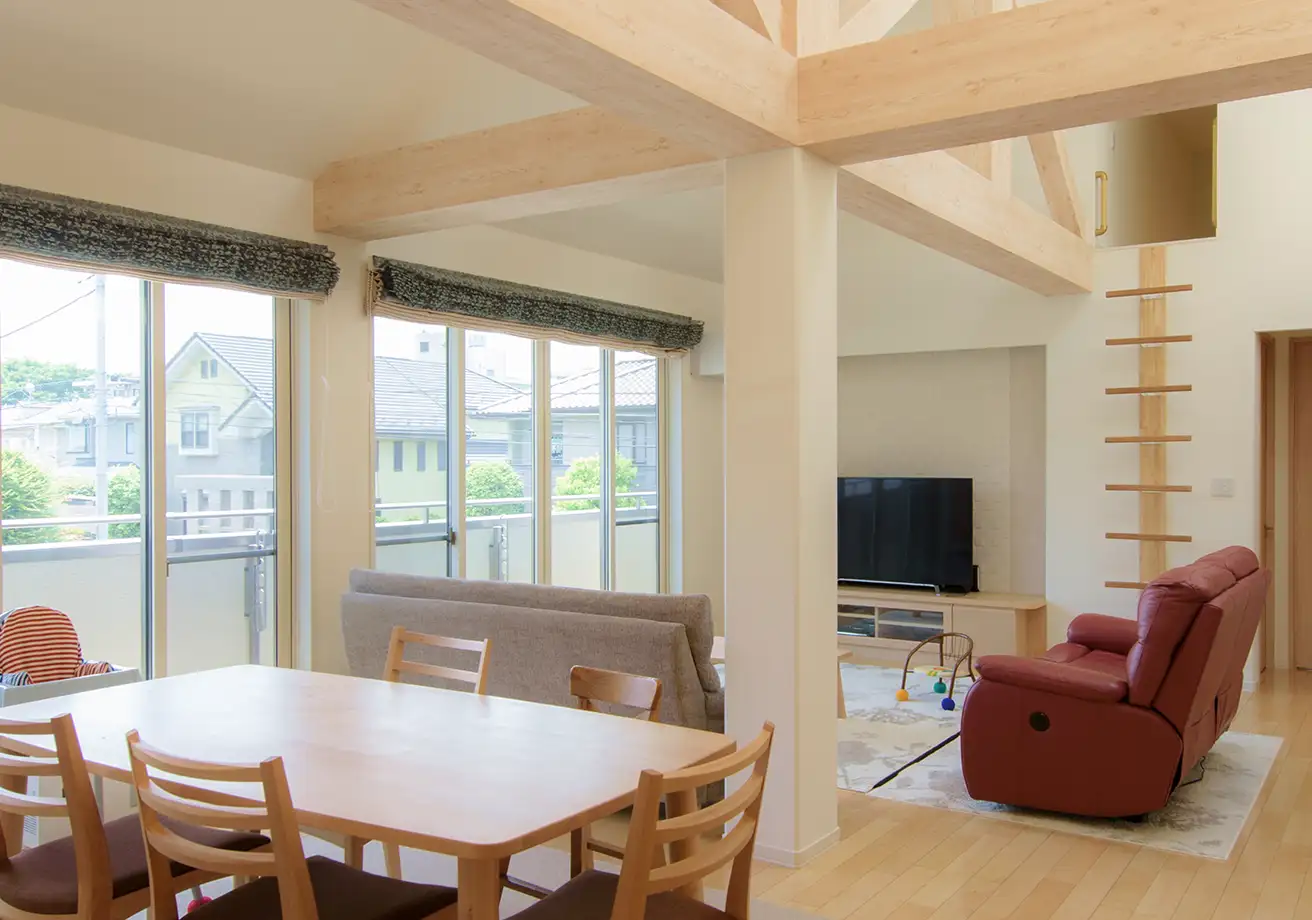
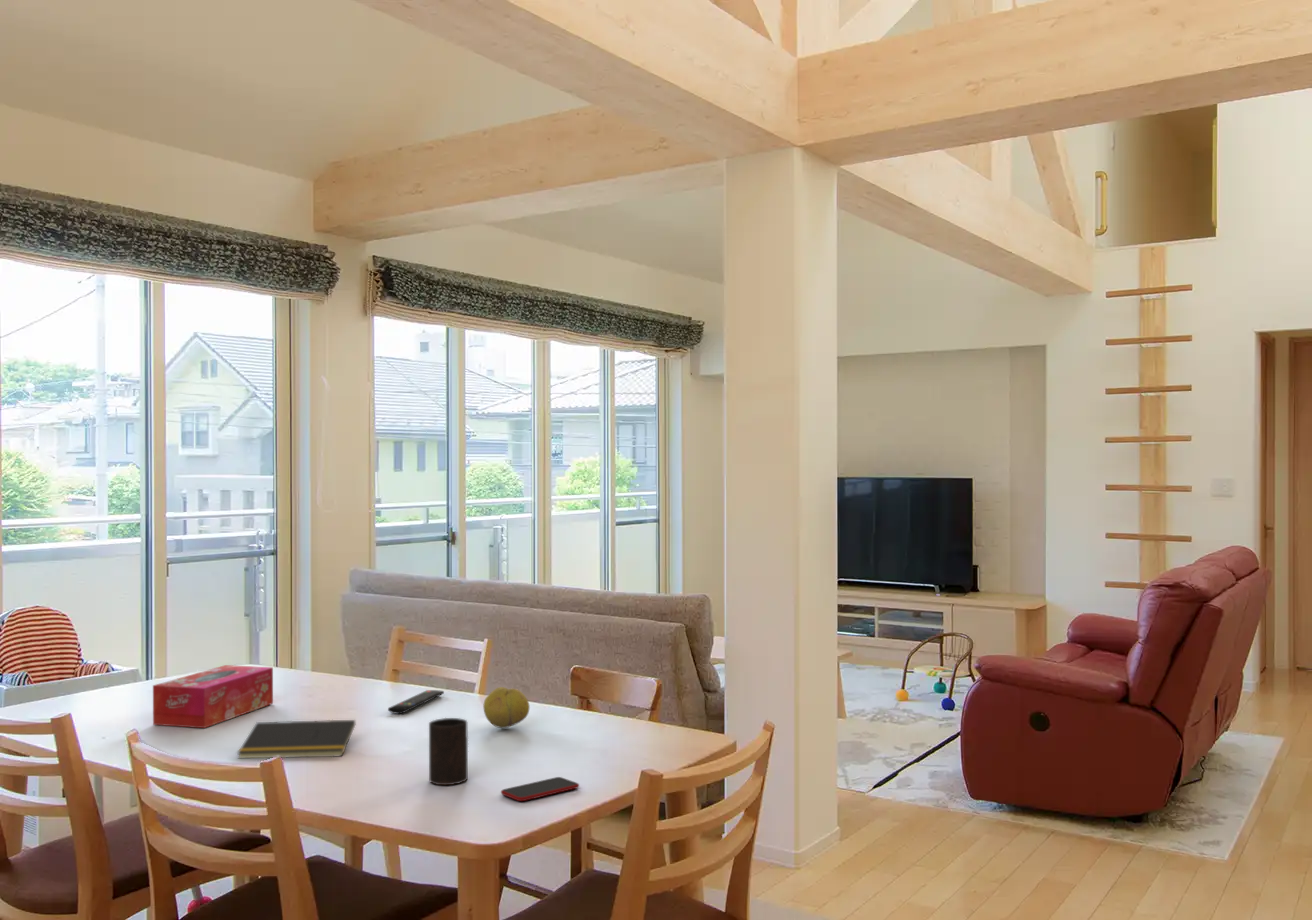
+ tissue box (215, 694)
+ cup (448, 751)
+ notepad (298, 738)
+ smartphone (540, 788)
+ fruit (505, 707)
+ remote control (417, 701)
